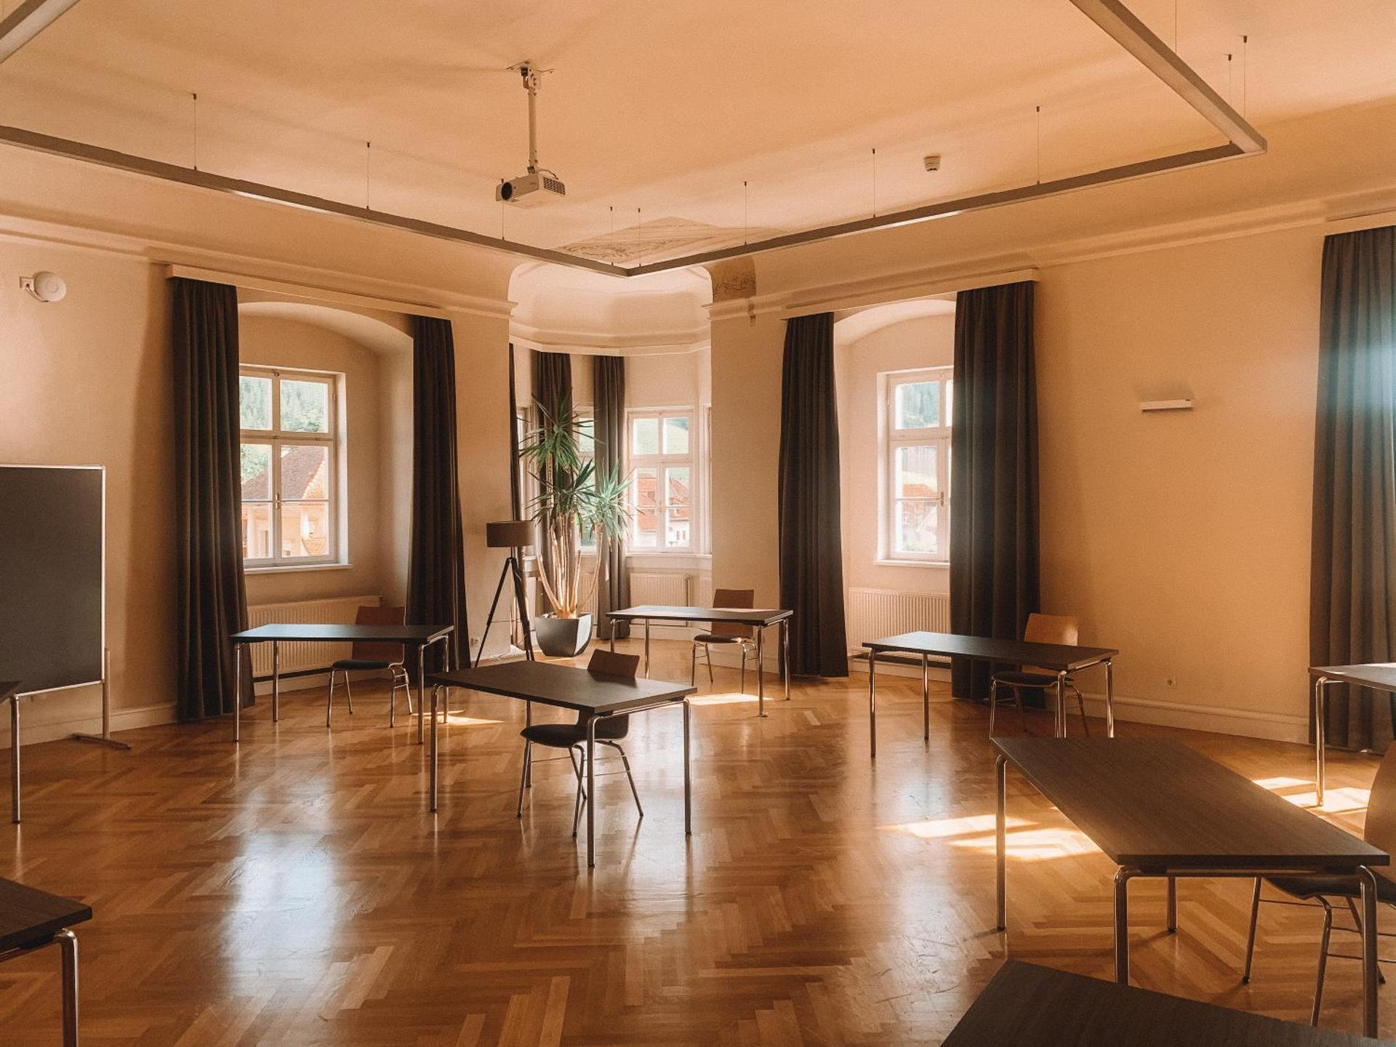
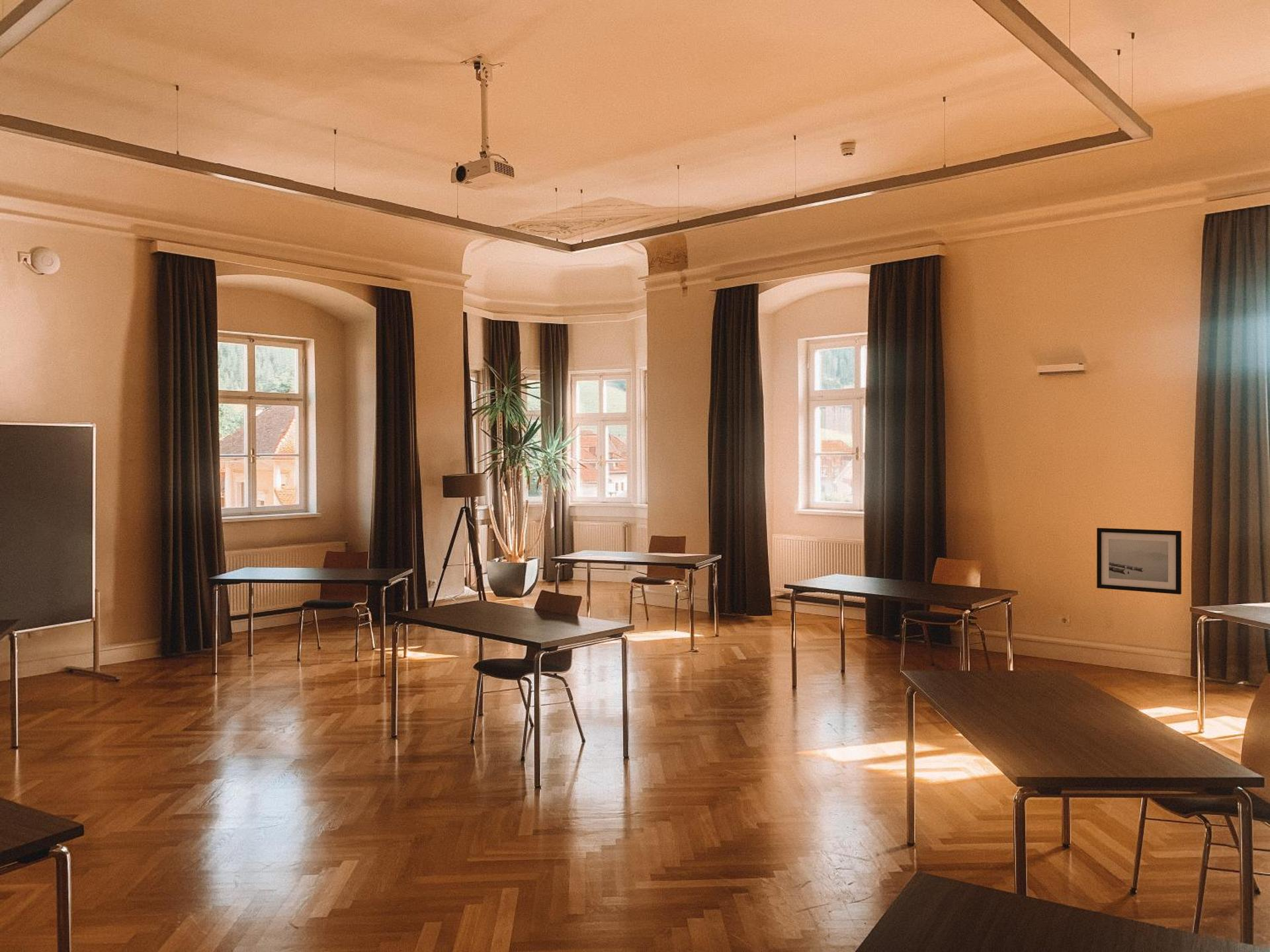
+ wall art (1138, 560)
